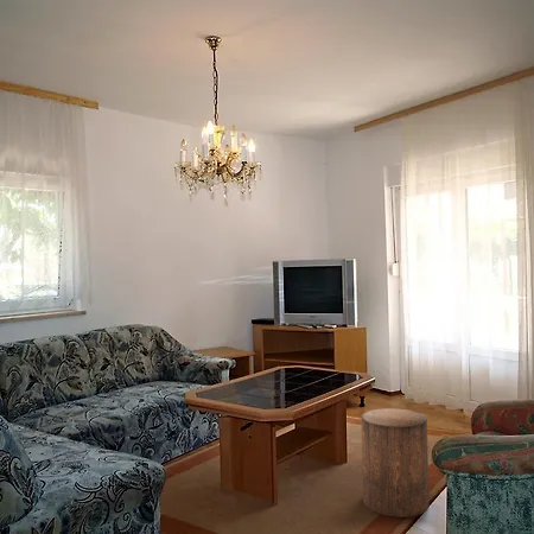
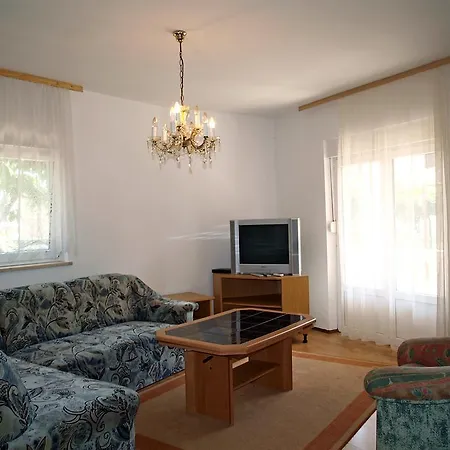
- stool (394, 459)
